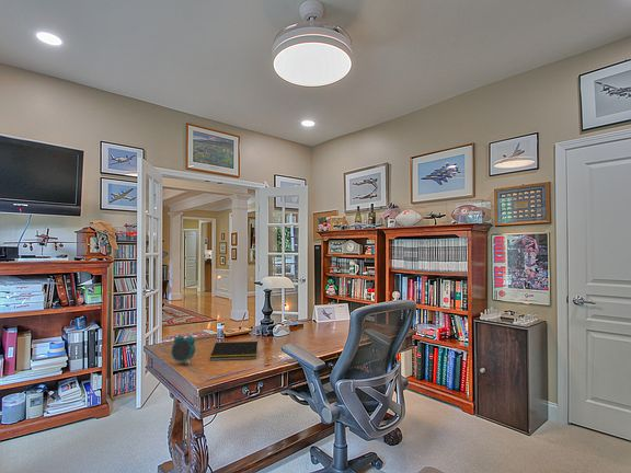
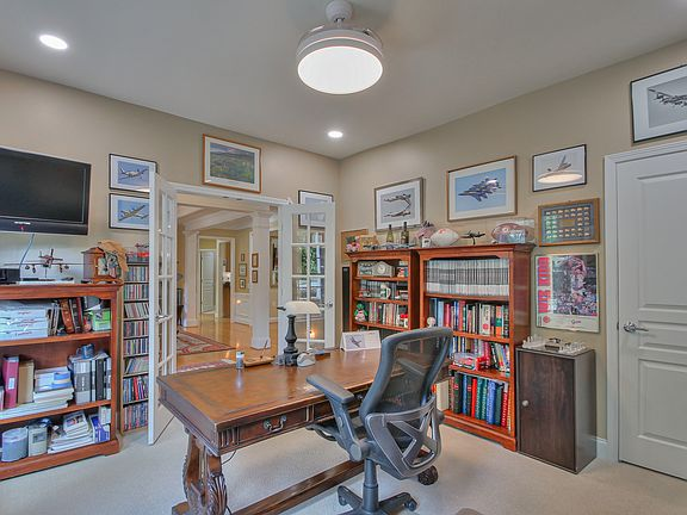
- alarm clock (183, 347)
- notepad (234, 350)
